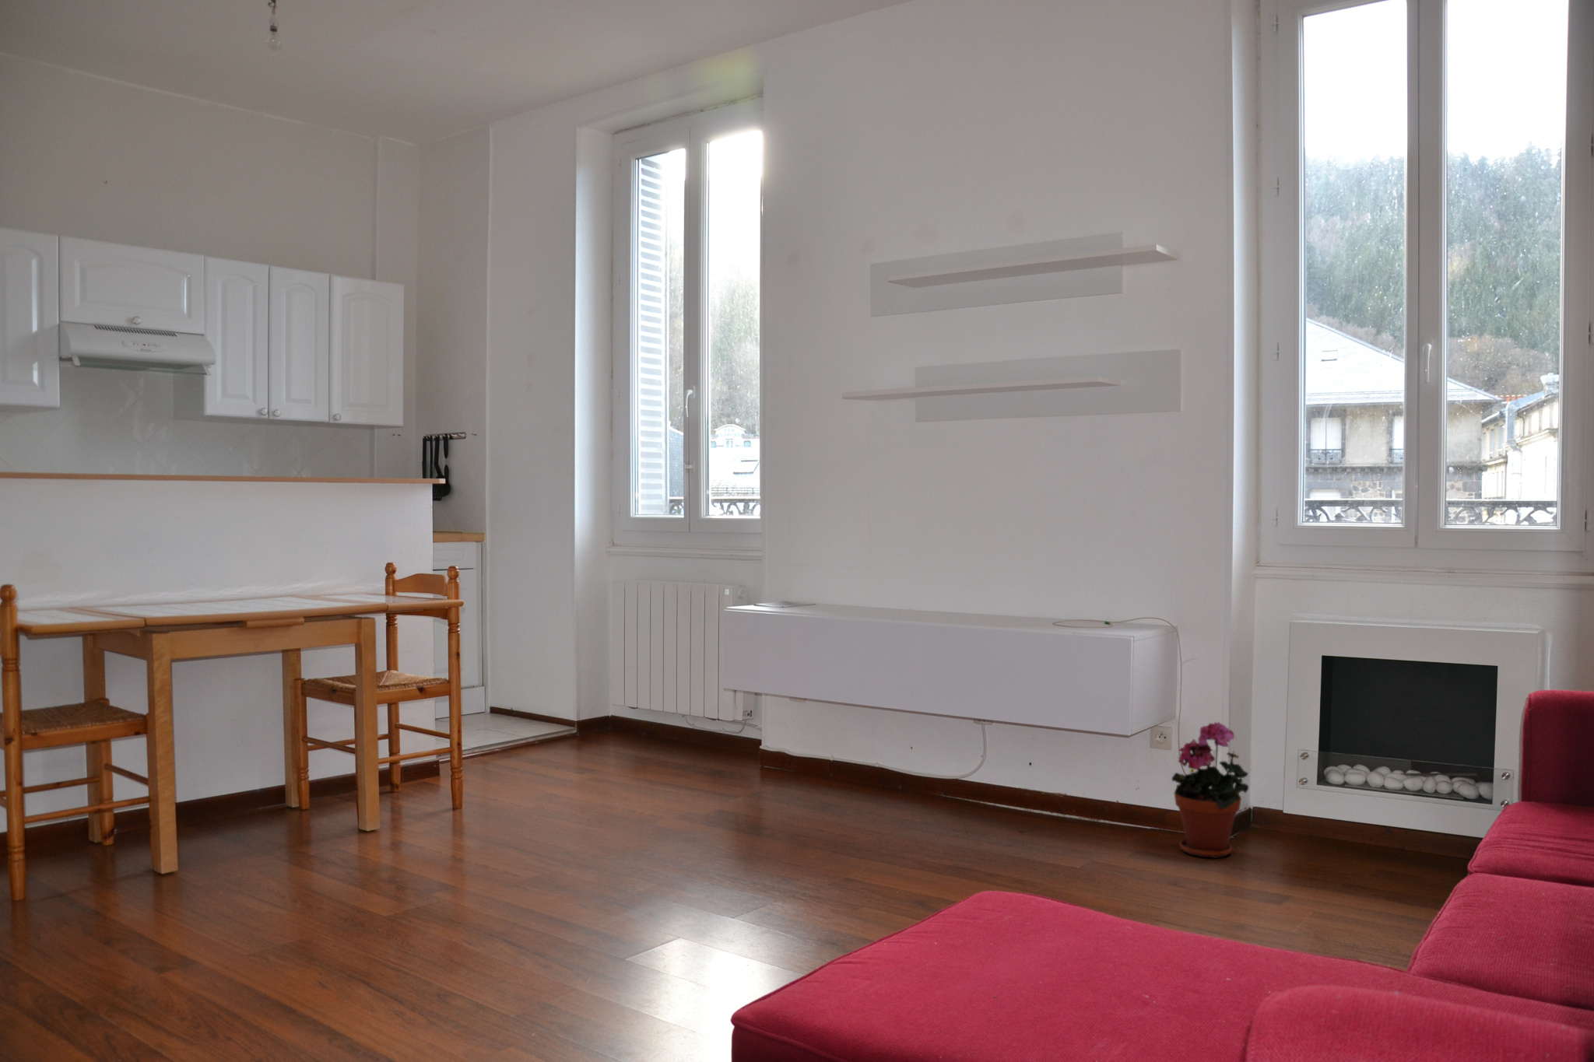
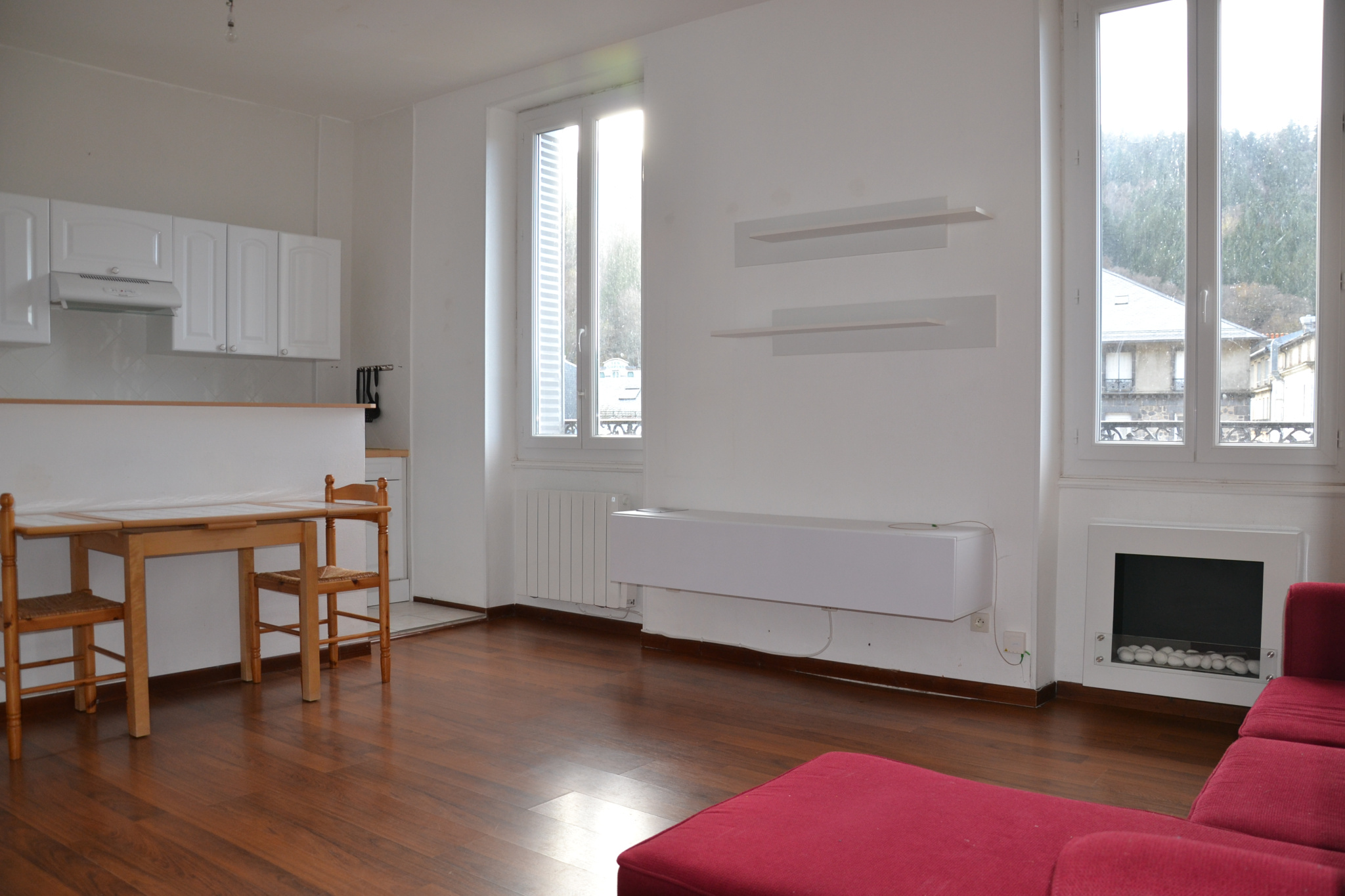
- potted plant (1208, 786)
